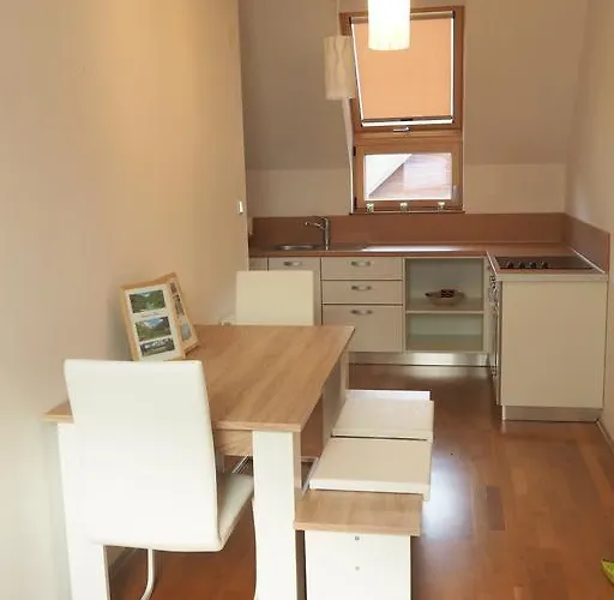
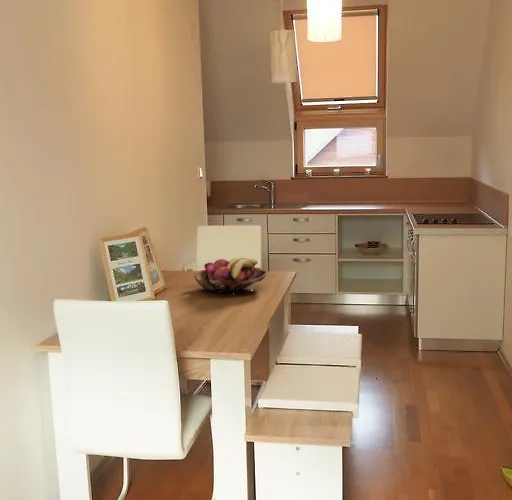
+ fruit basket (230, 273)
